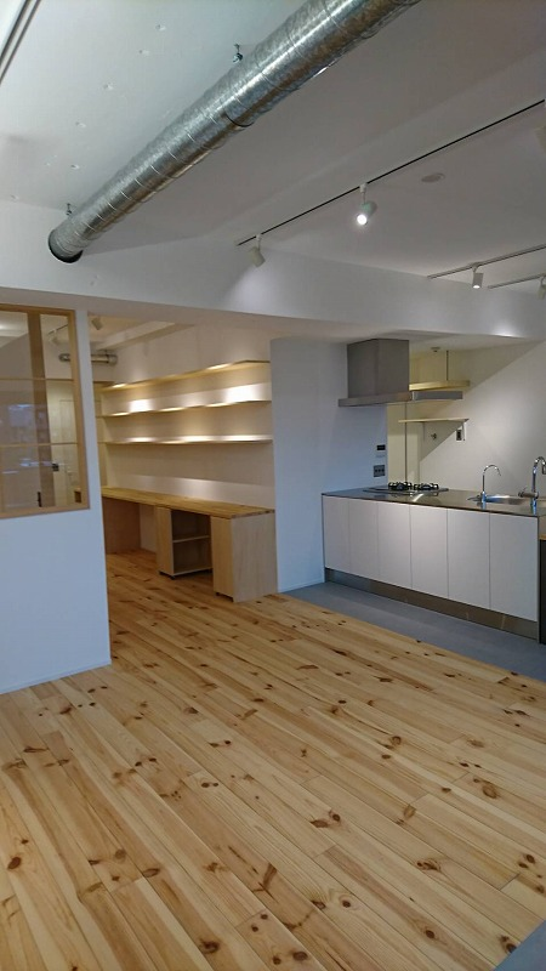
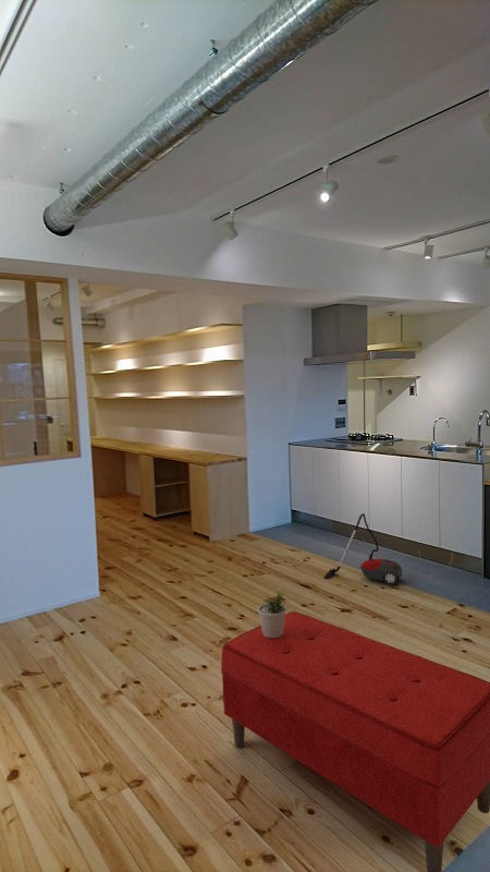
+ vacuum cleaner (371, 552)
+ potted plant (272, 611)
+ bench (348, 718)
